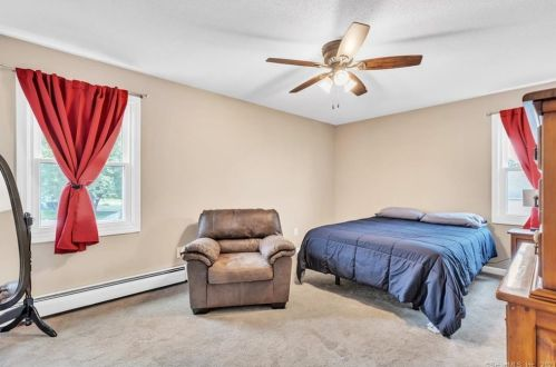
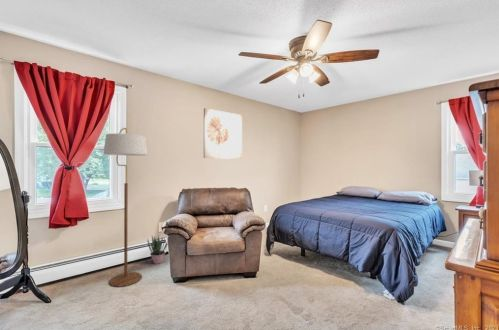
+ potted plant (157, 248)
+ floor lamp (124, 203)
+ wall art (224, 135)
